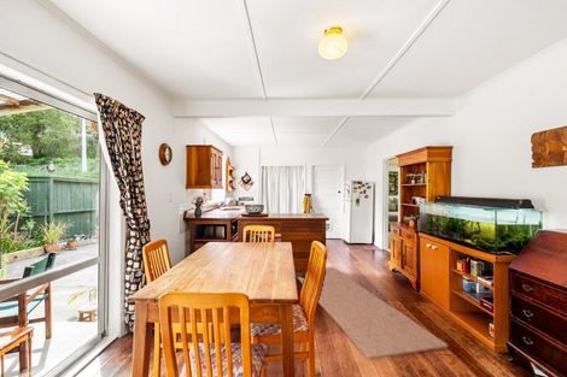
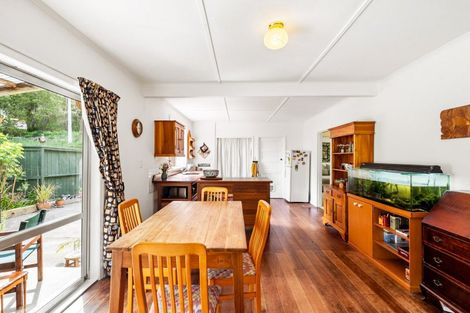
- rug (344, 295)
